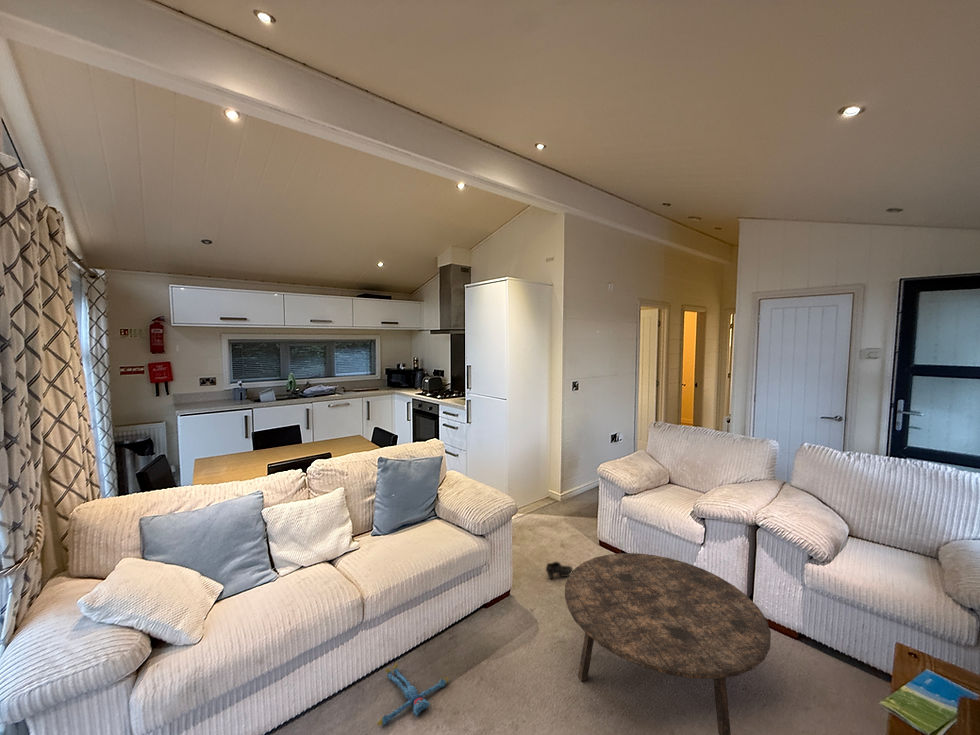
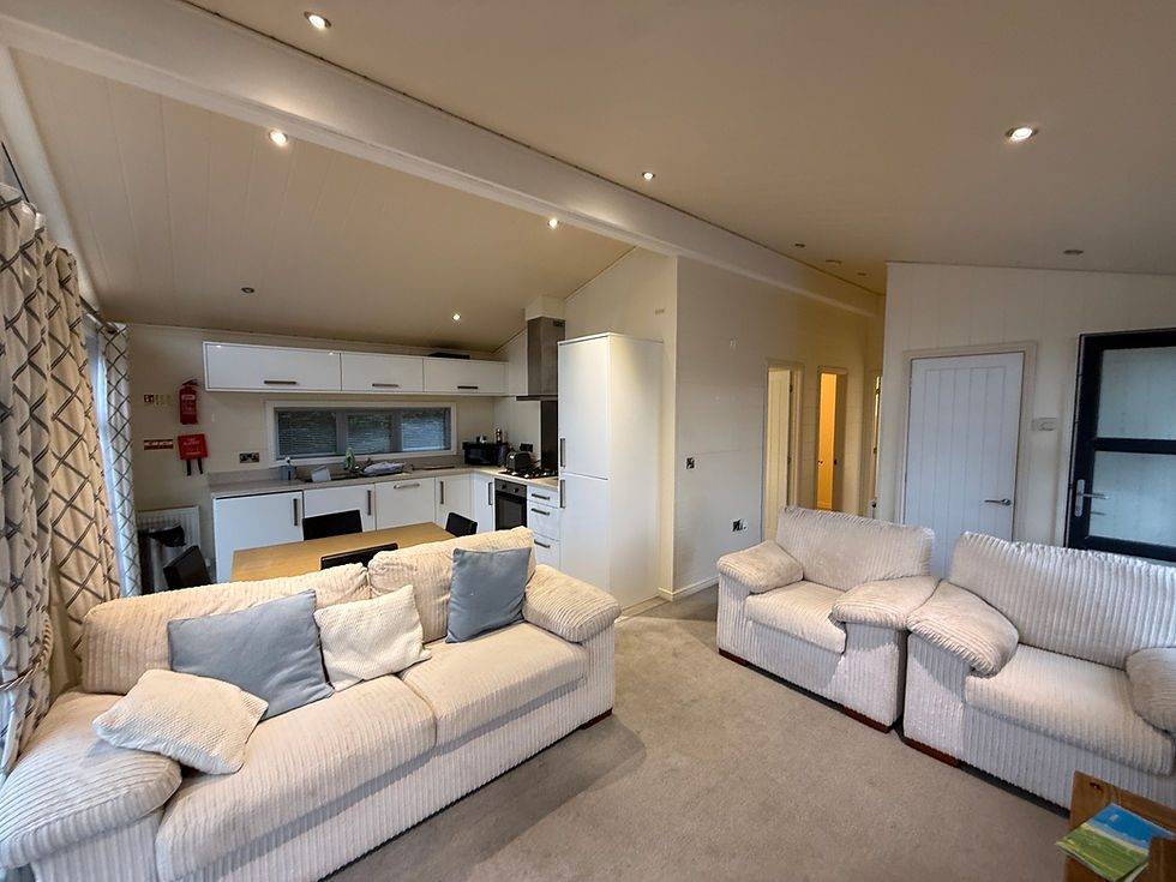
- plush toy (406, 688)
- shoe (559, 568)
- coffee table (658, 630)
